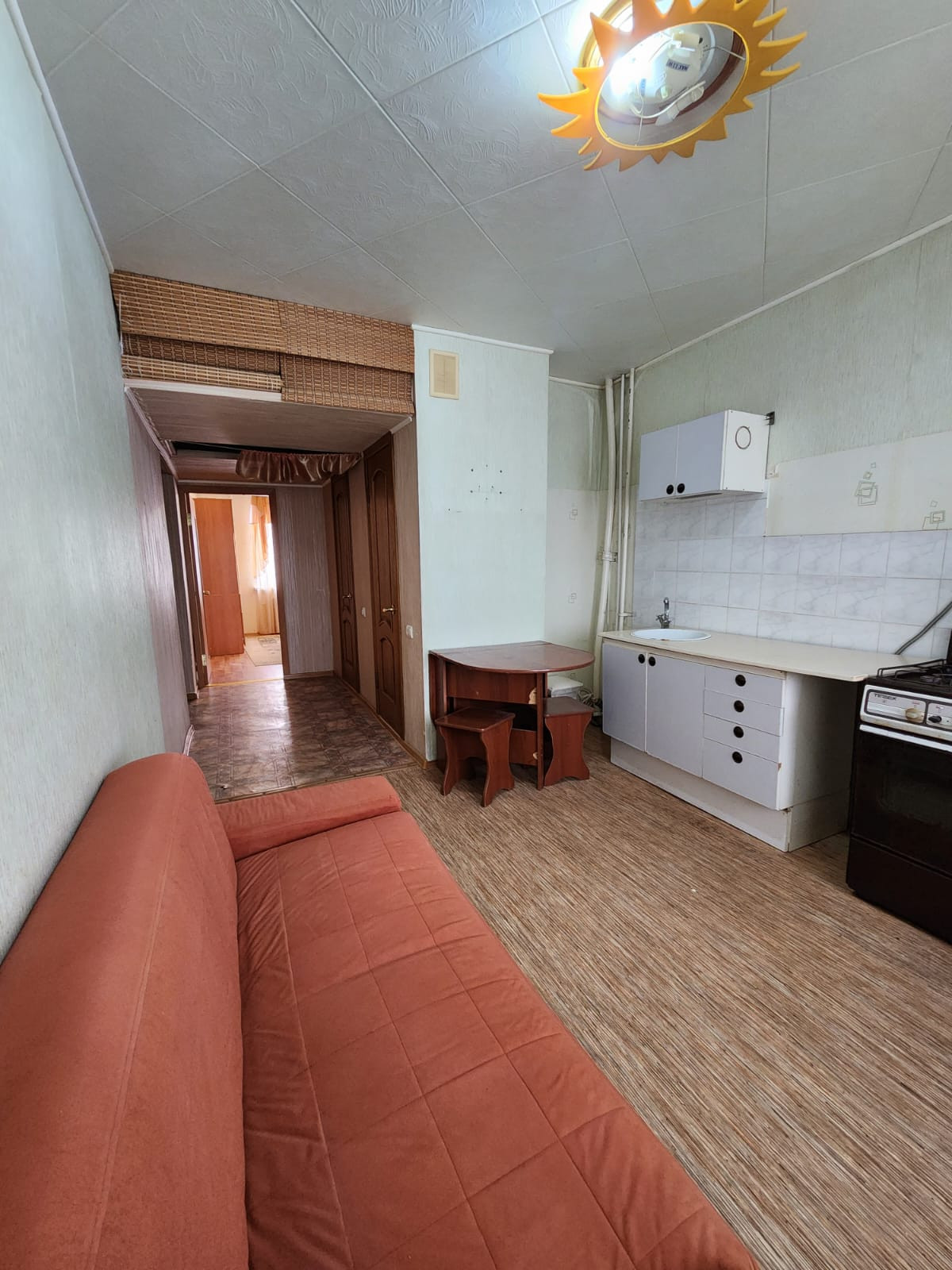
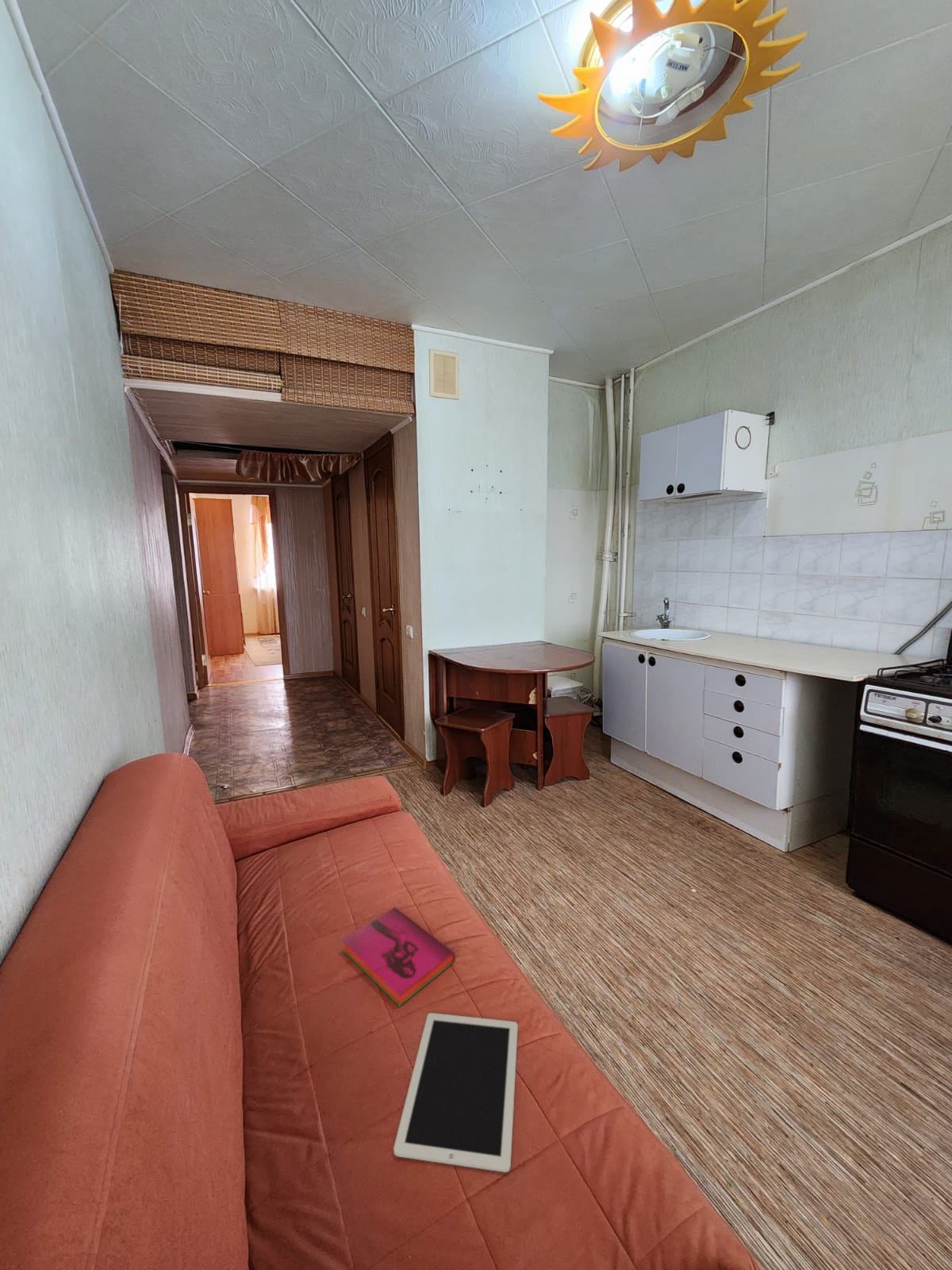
+ tablet (463, 1080)
+ hardback book (397, 950)
